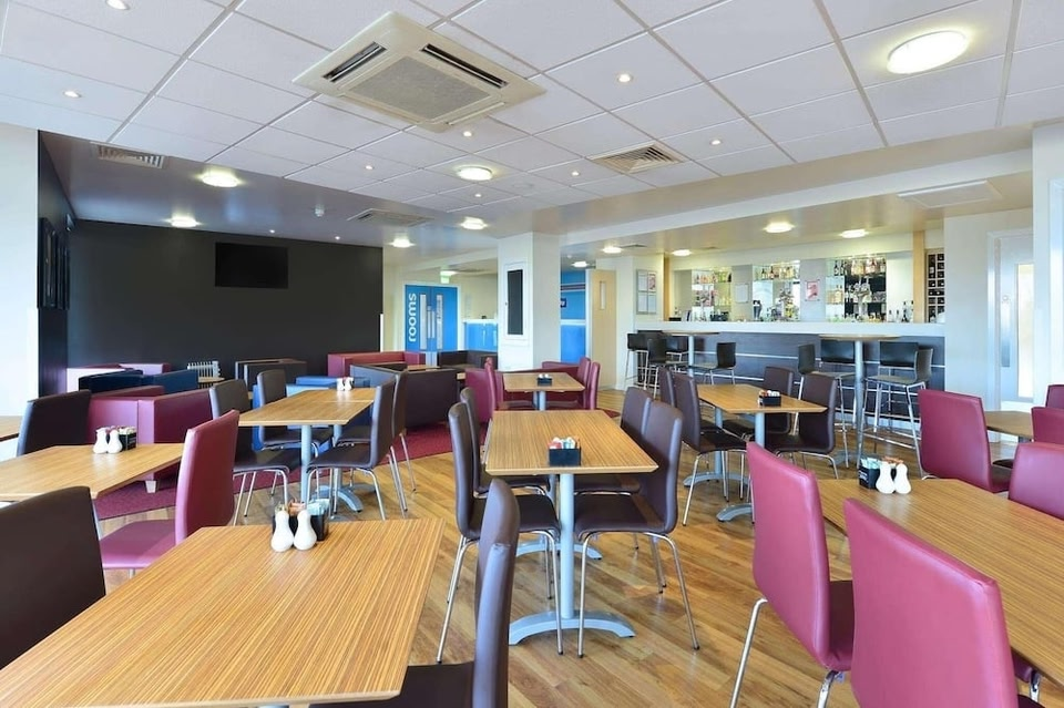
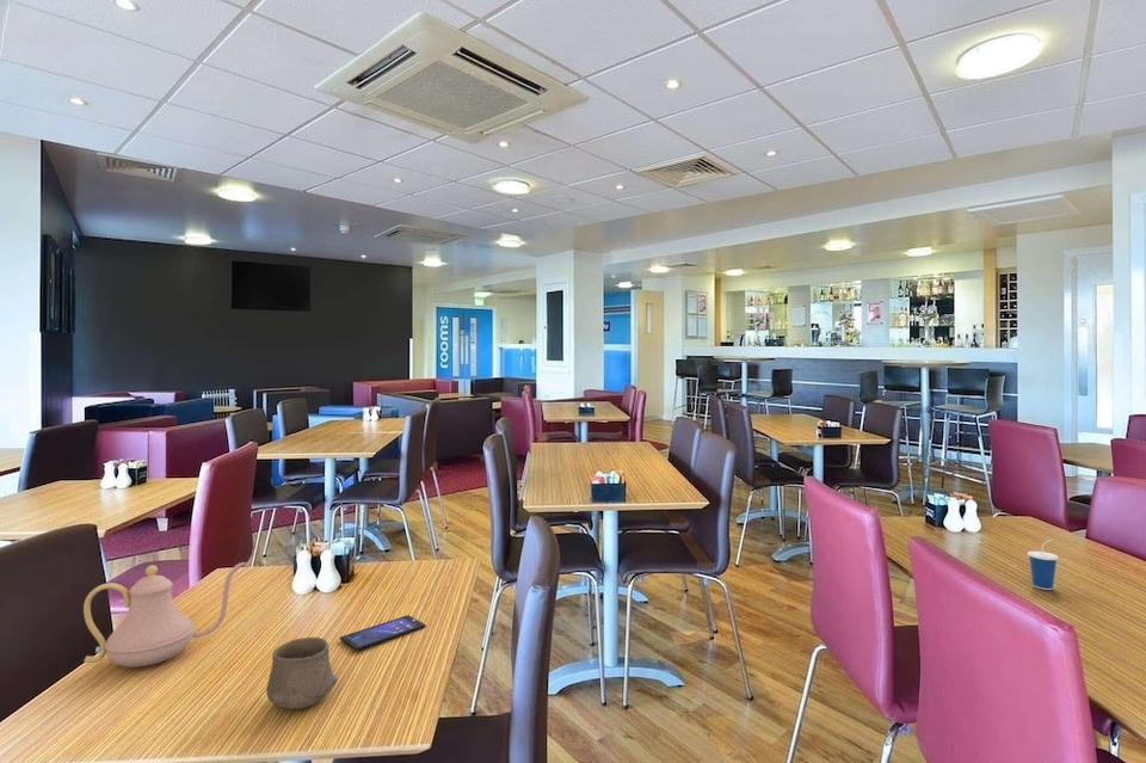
+ cup (301, 673)
+ teapot (170, 608)
+ cup (1042, 561)
+ smartphone (383, 632)
